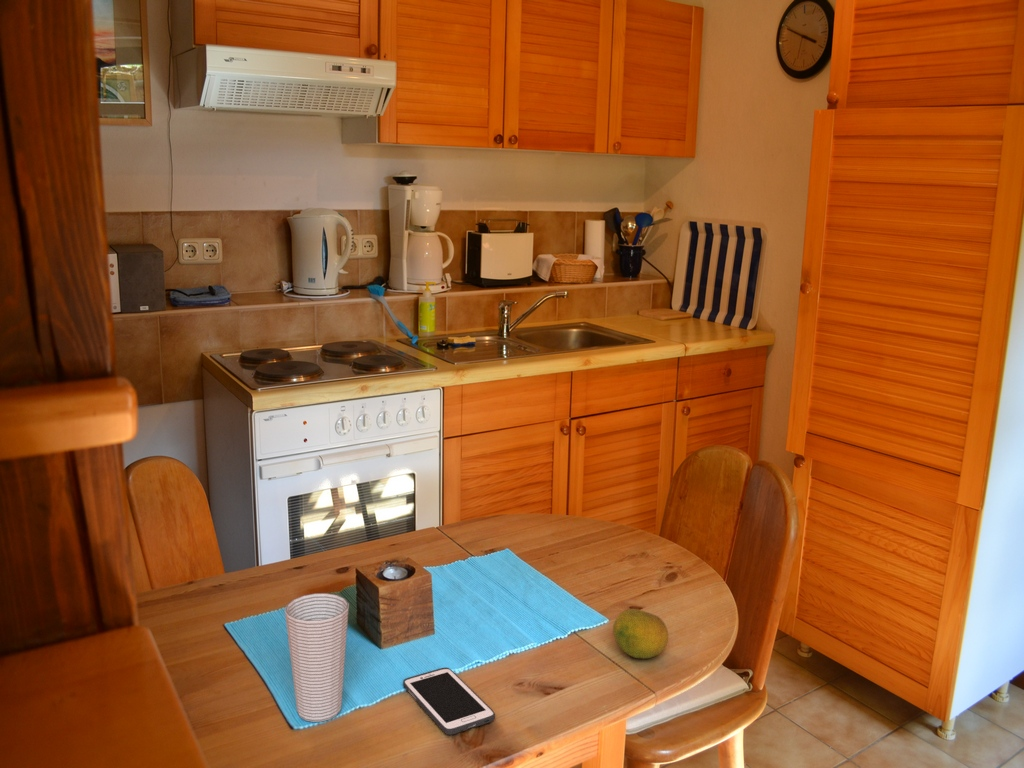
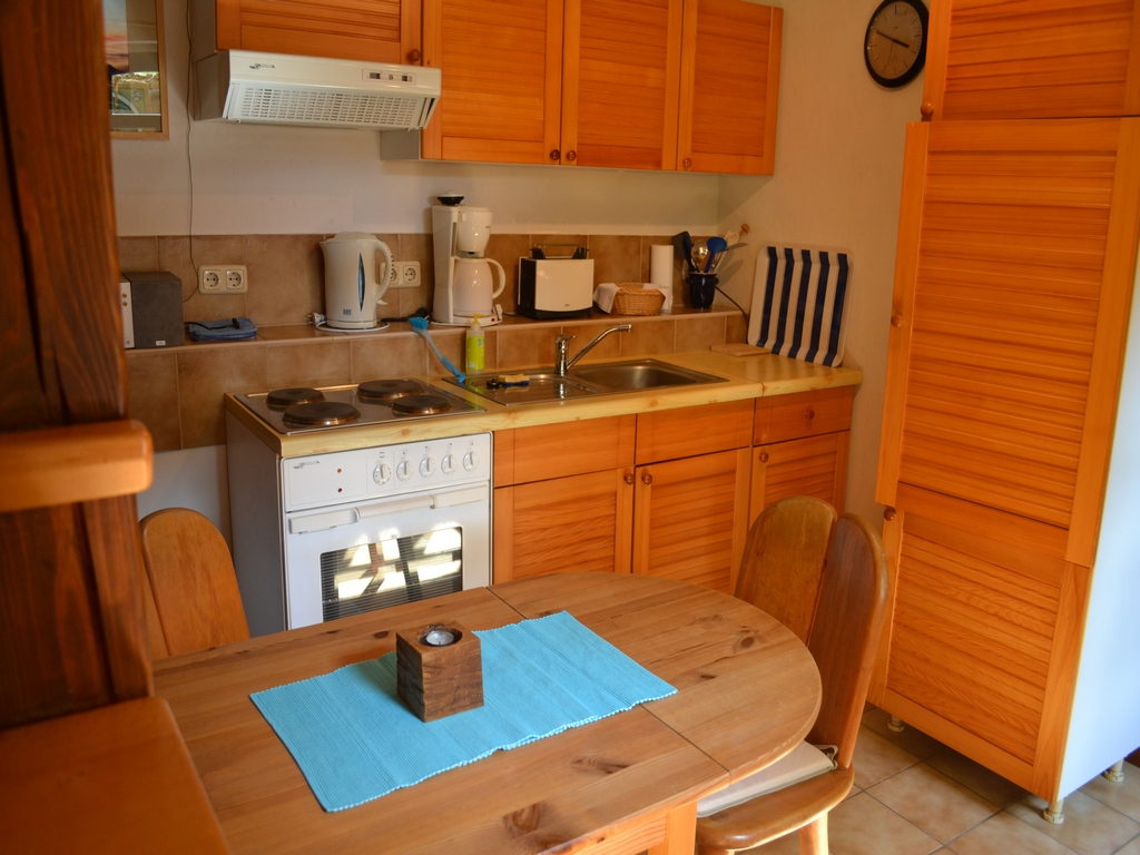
- cup (318, 658)
- fruit (640, 633)
- cell phone (447, 699)
